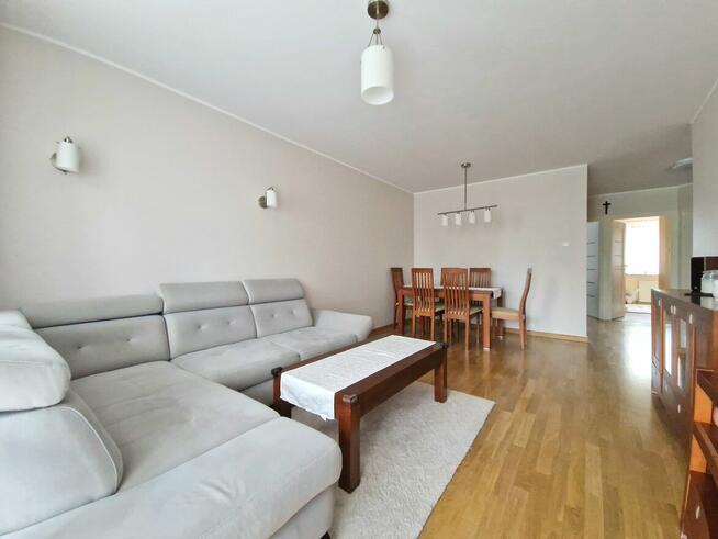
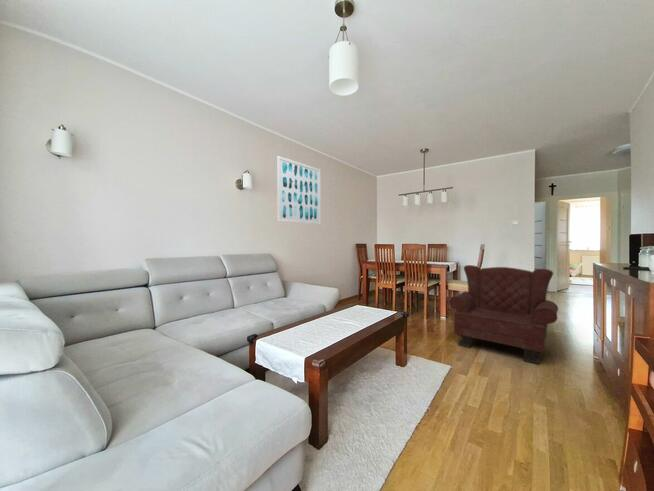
+ armchair (500, 306)
+ wall art (300, 193)
